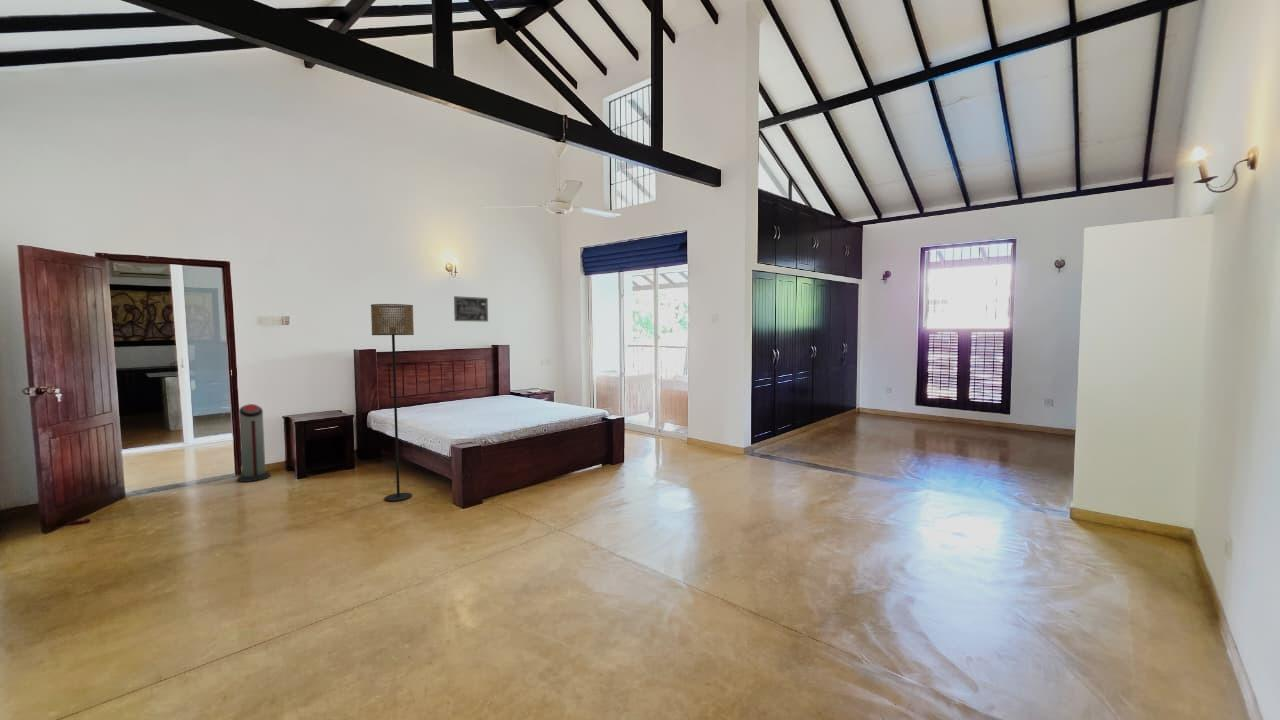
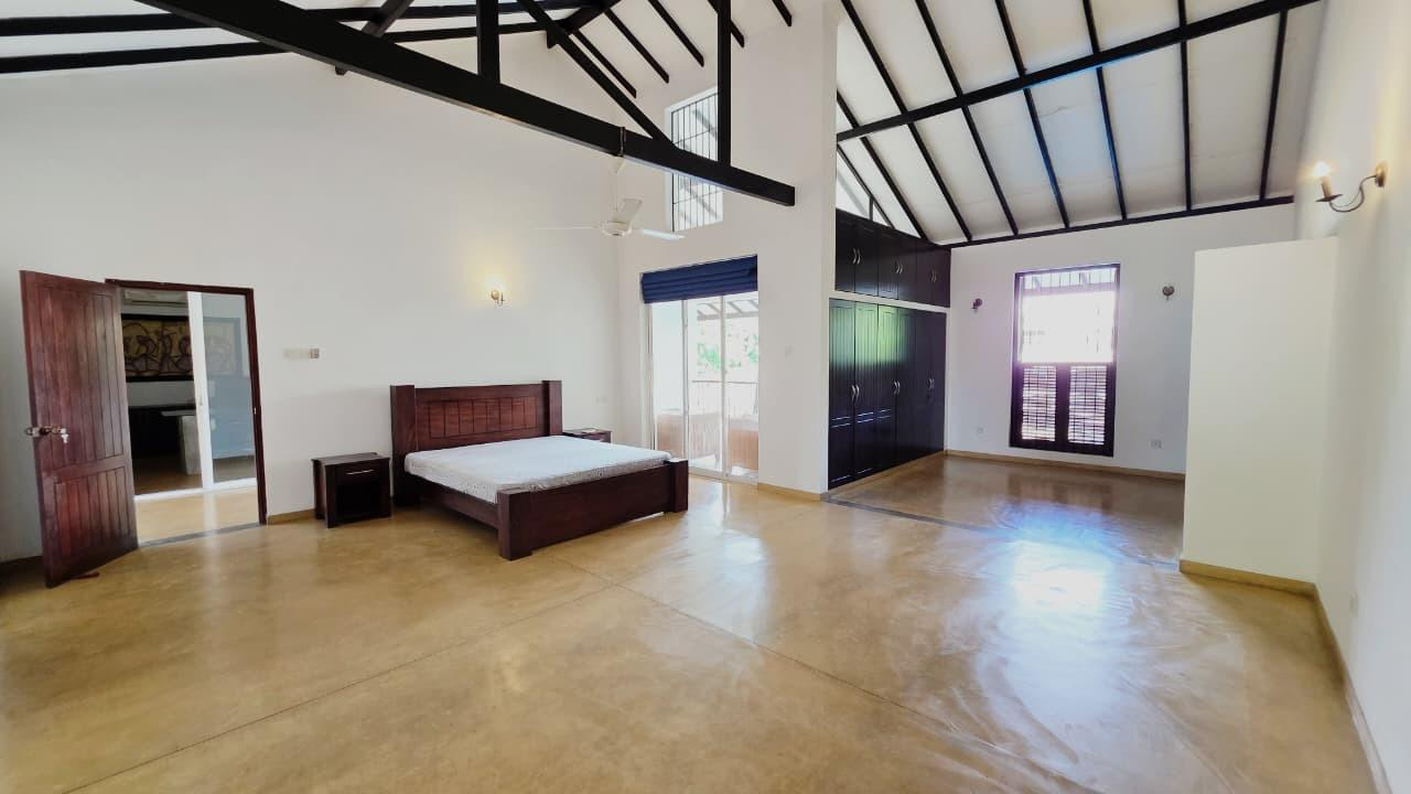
- wall art (471, 309)
- floor lamp (395, 402)
- air purifier (252, 441)
